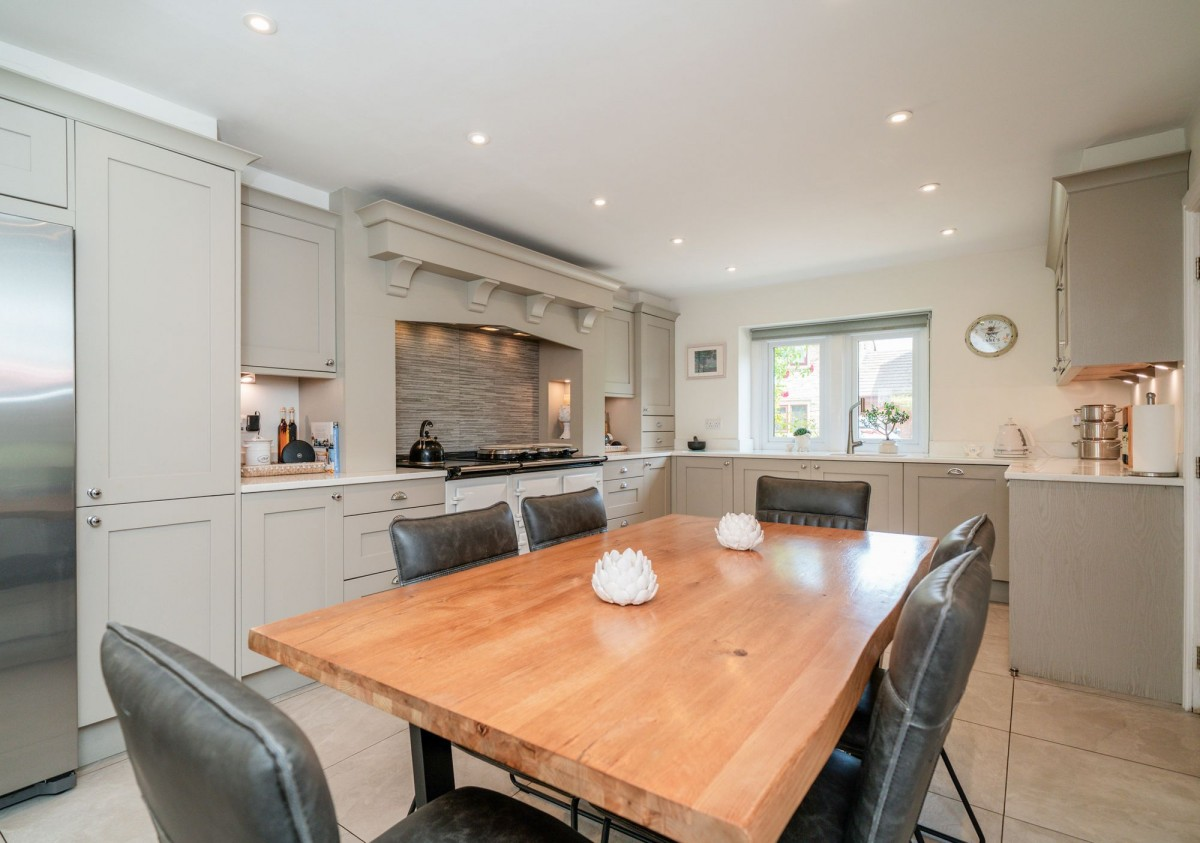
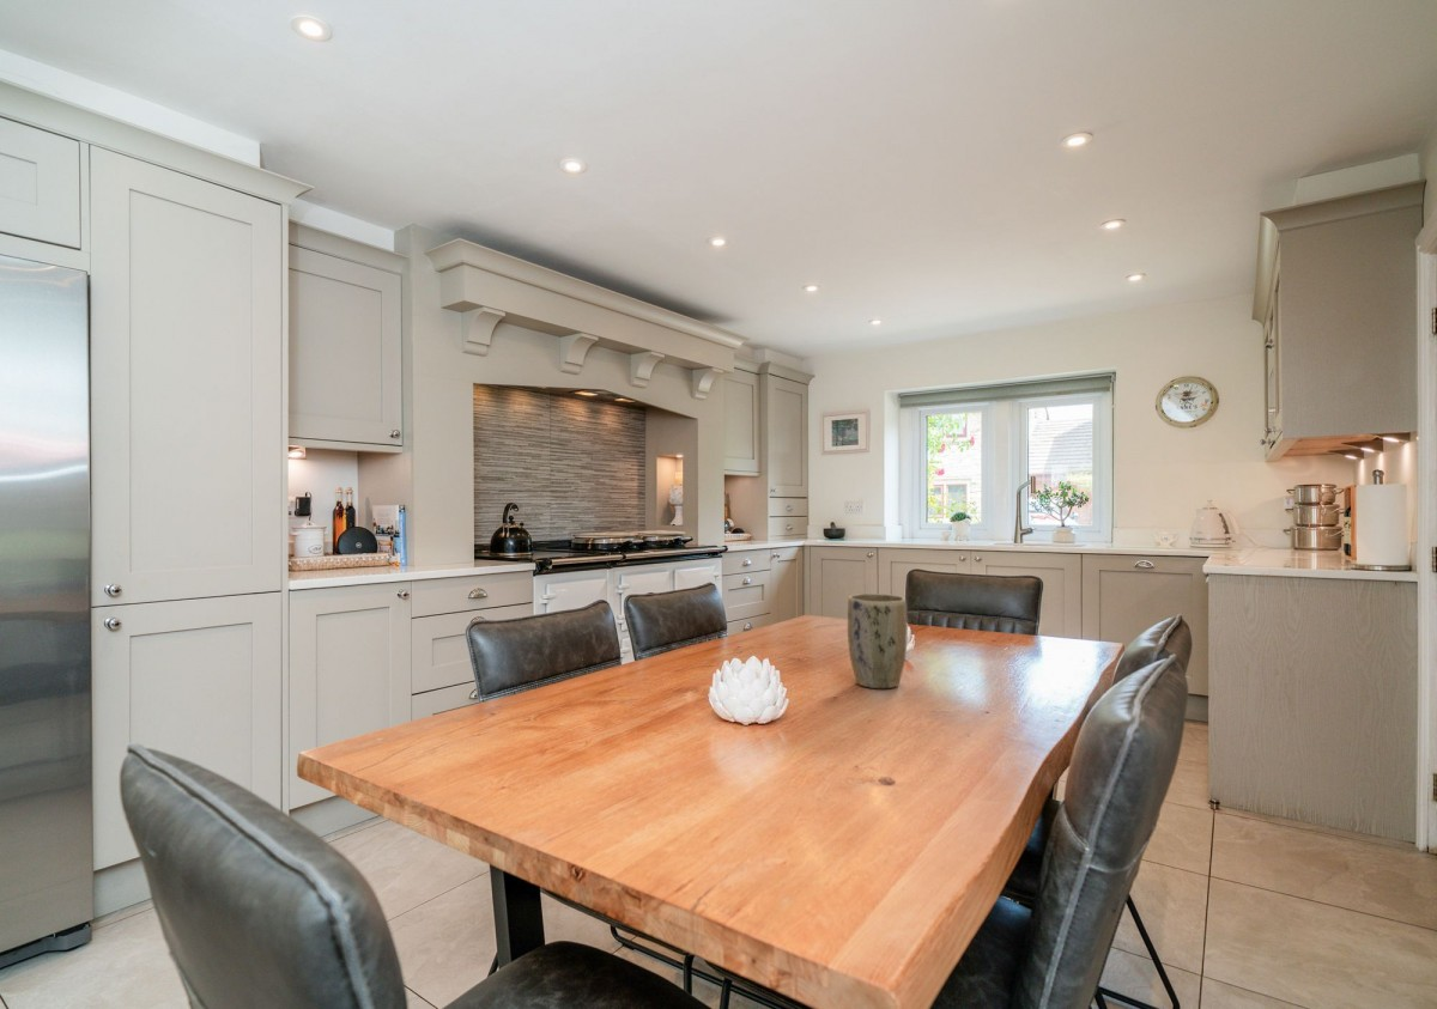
+ plant pot (877, 640)
